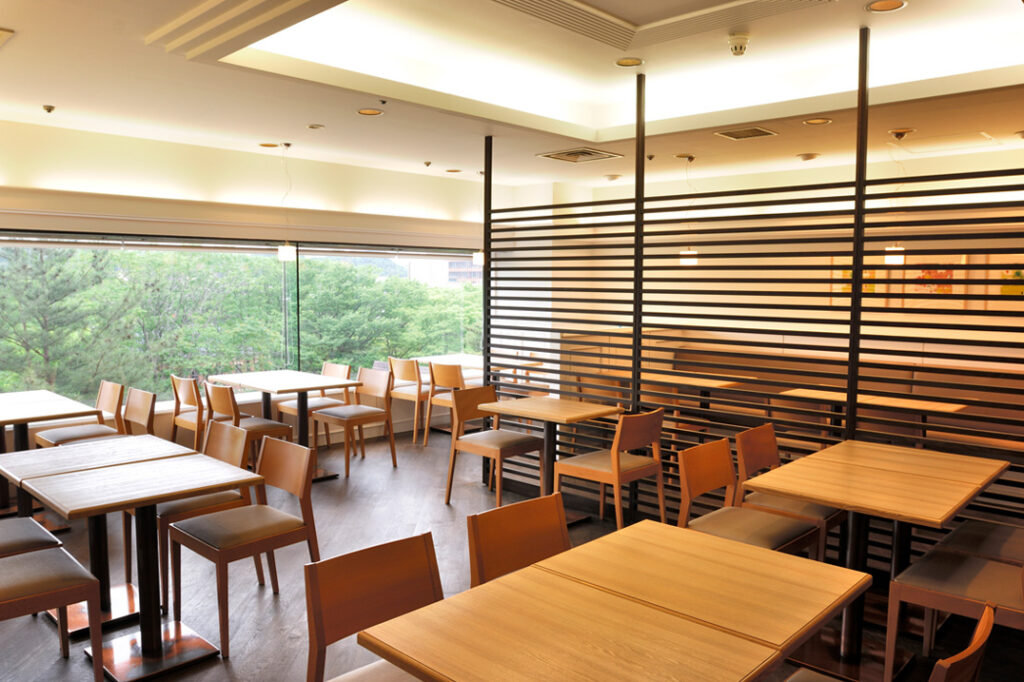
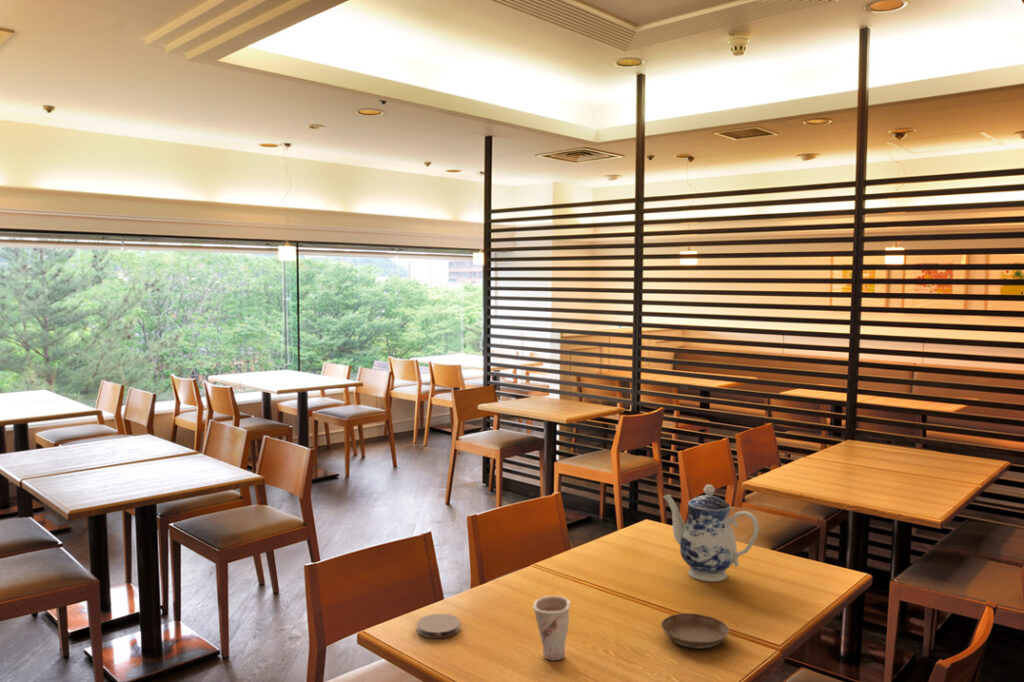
+ coaster (438, 625)
+ cup (551, 629)
+ saucer (694, 632)
+ teapot (708, 530)
